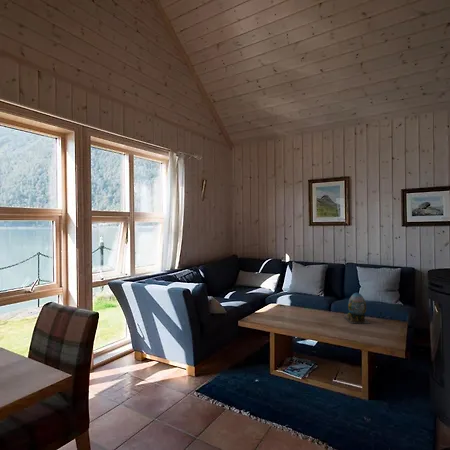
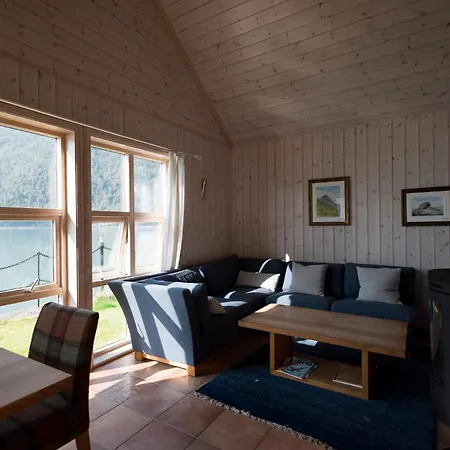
- decorative egg (356, 305)
